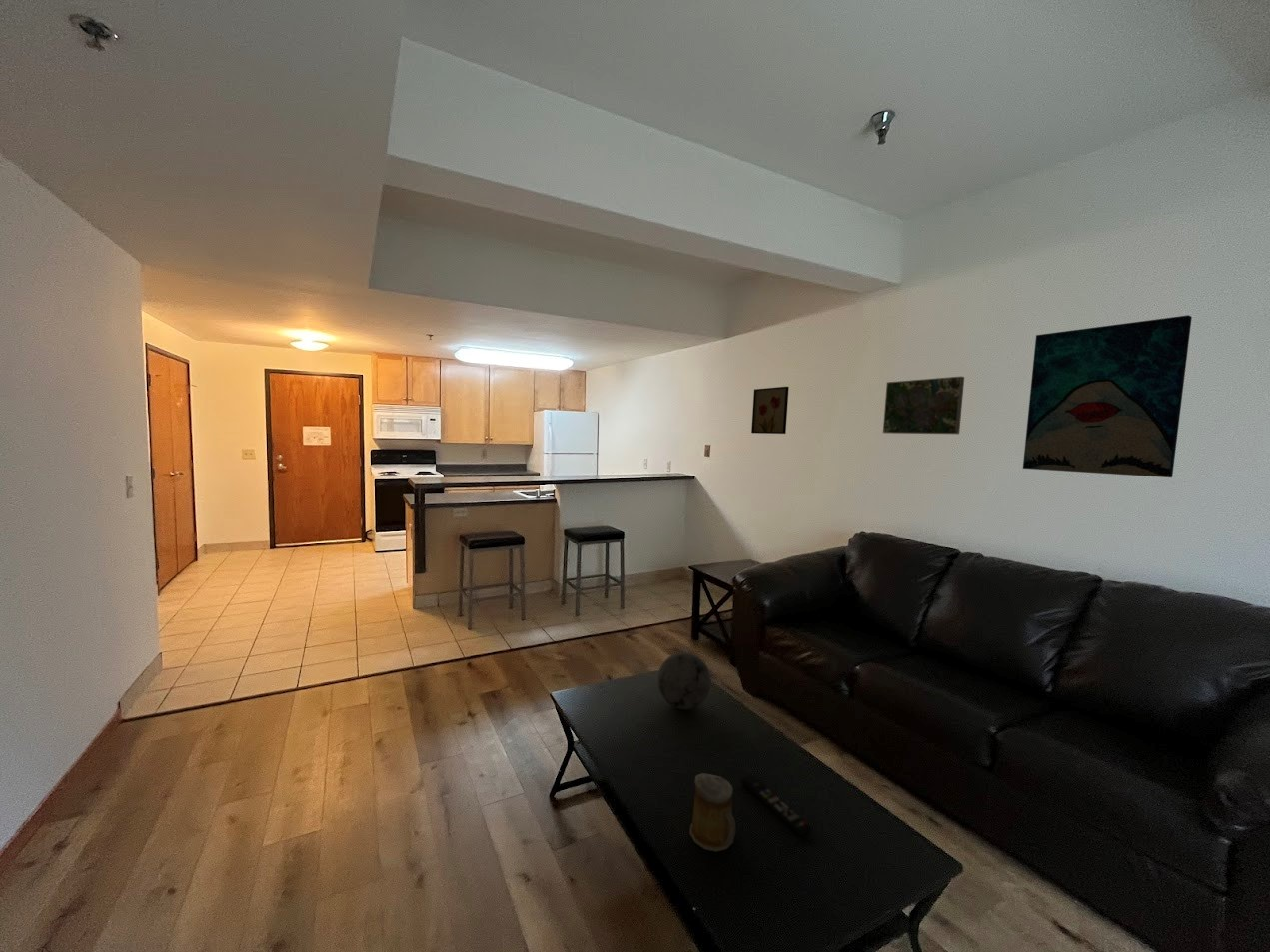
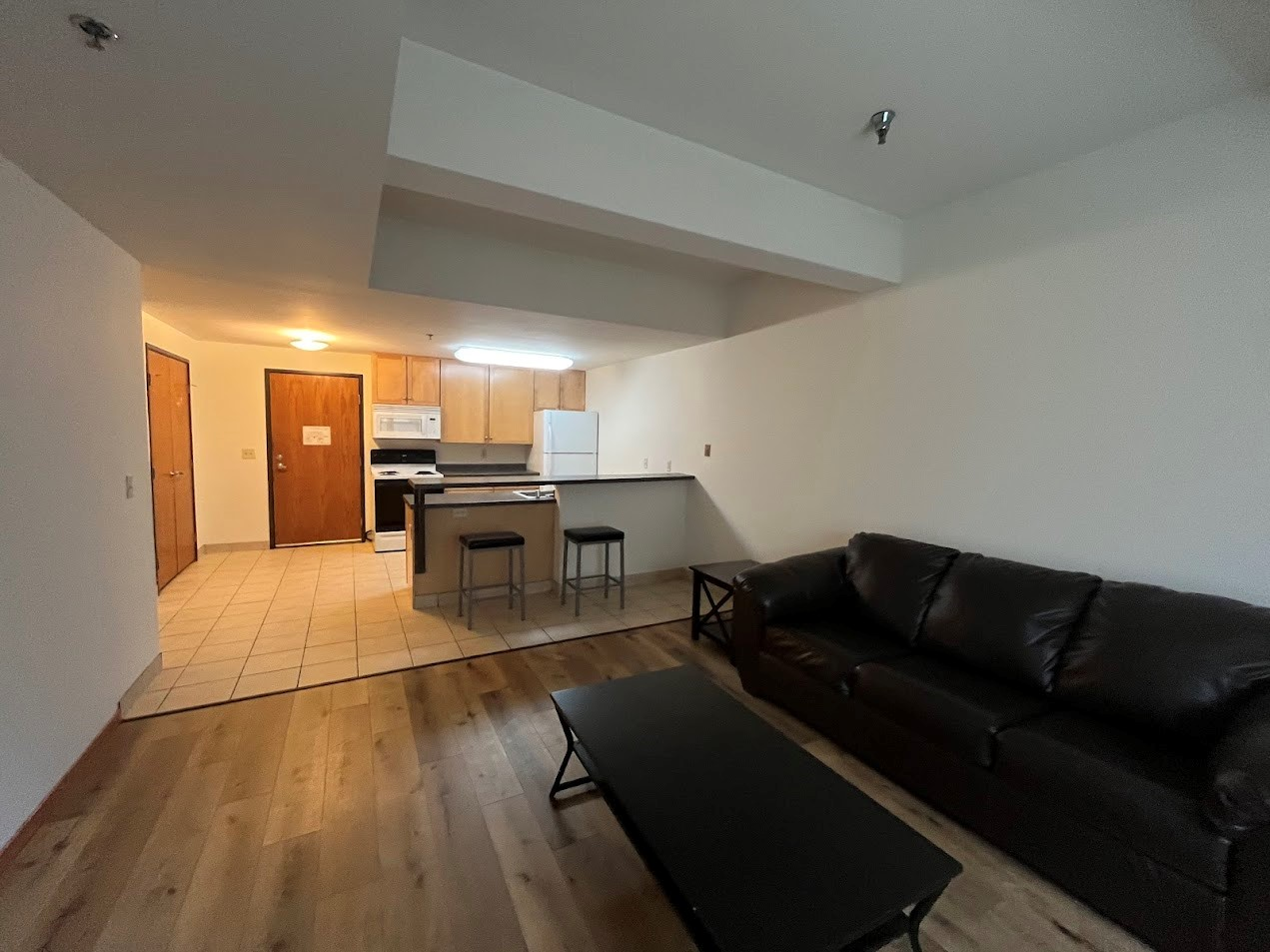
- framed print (920, 406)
- decorative orb (683, 680)
- wall art (769, 411)
- wall art (1098, 400)
- mug (715, 809)
- remote control (773, 803)
